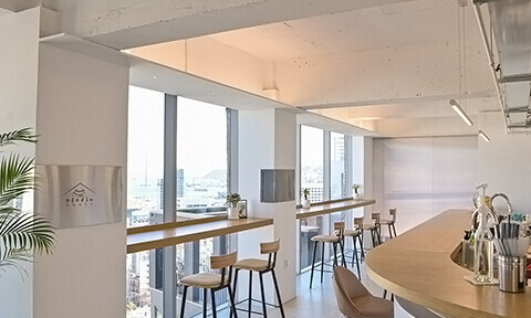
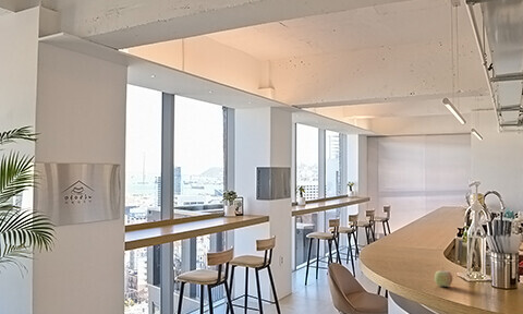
+ fruit (443, 277)
